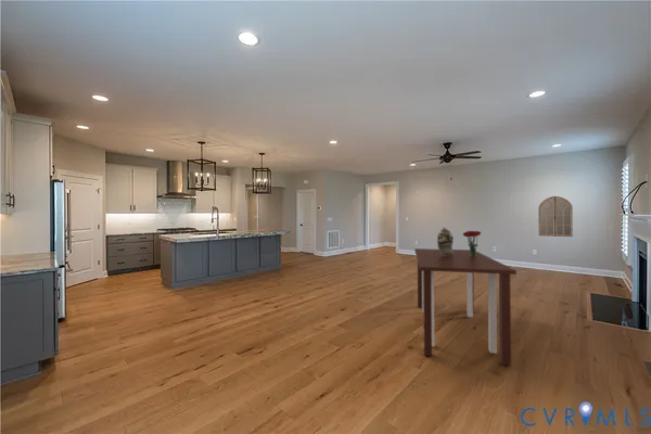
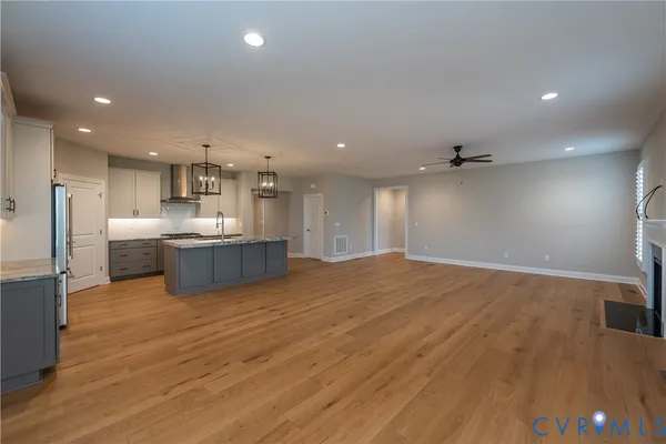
- dining table (467, 293)
- decorative urn (445, 241)
- bouquet (472, 243)
- home mirror (554, 216)
